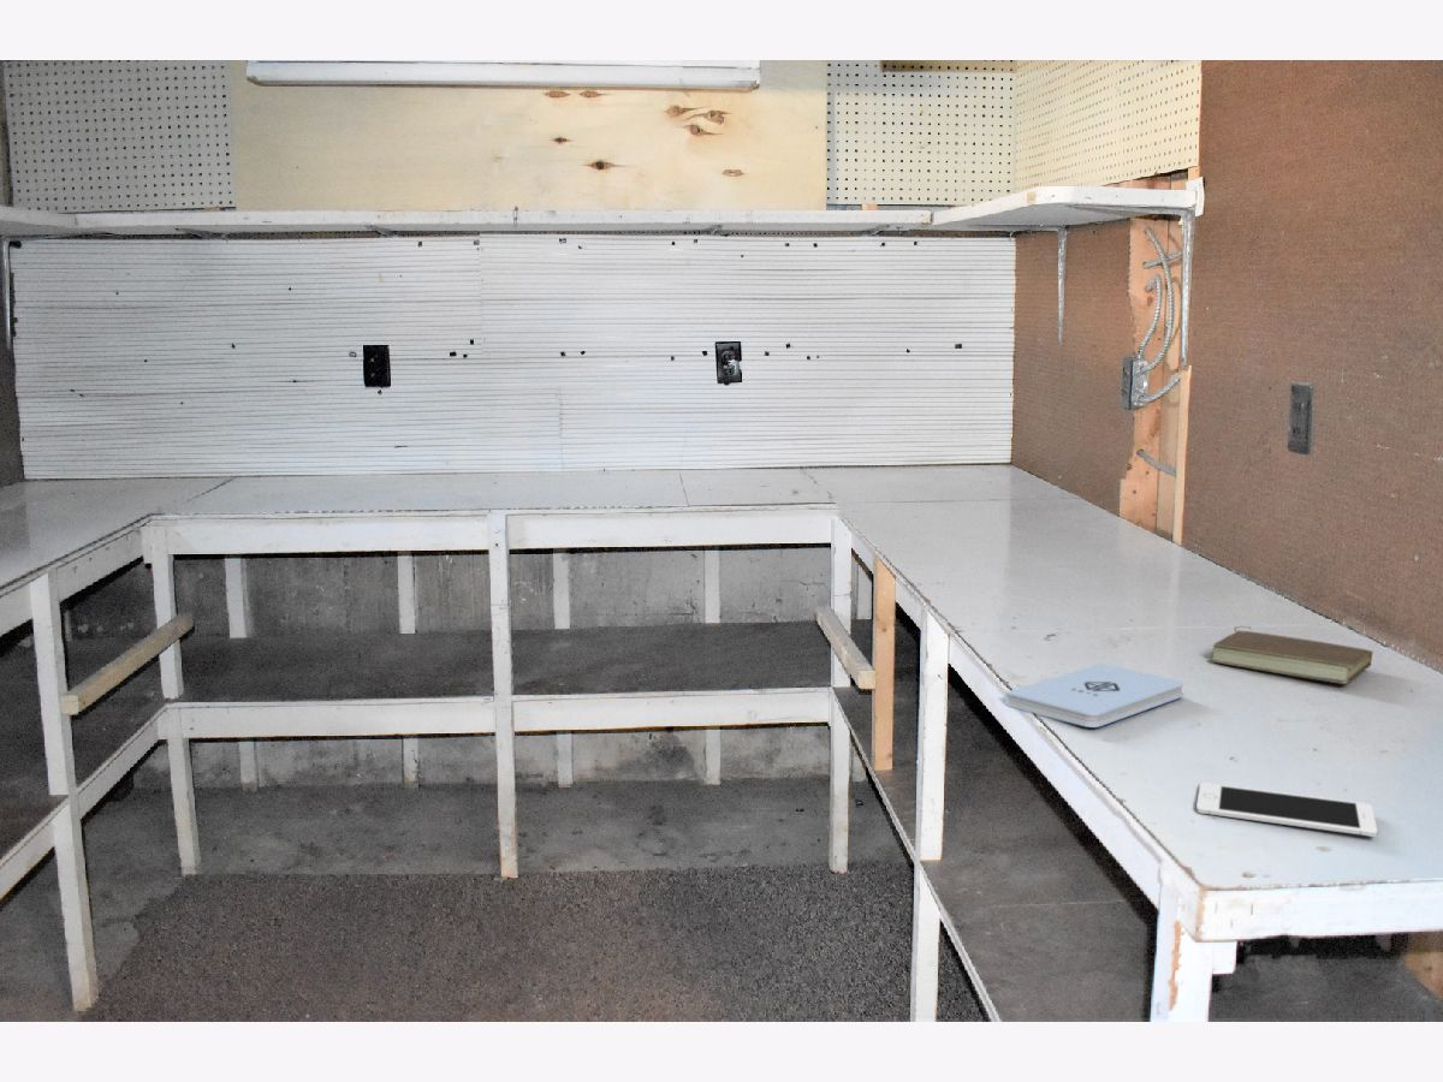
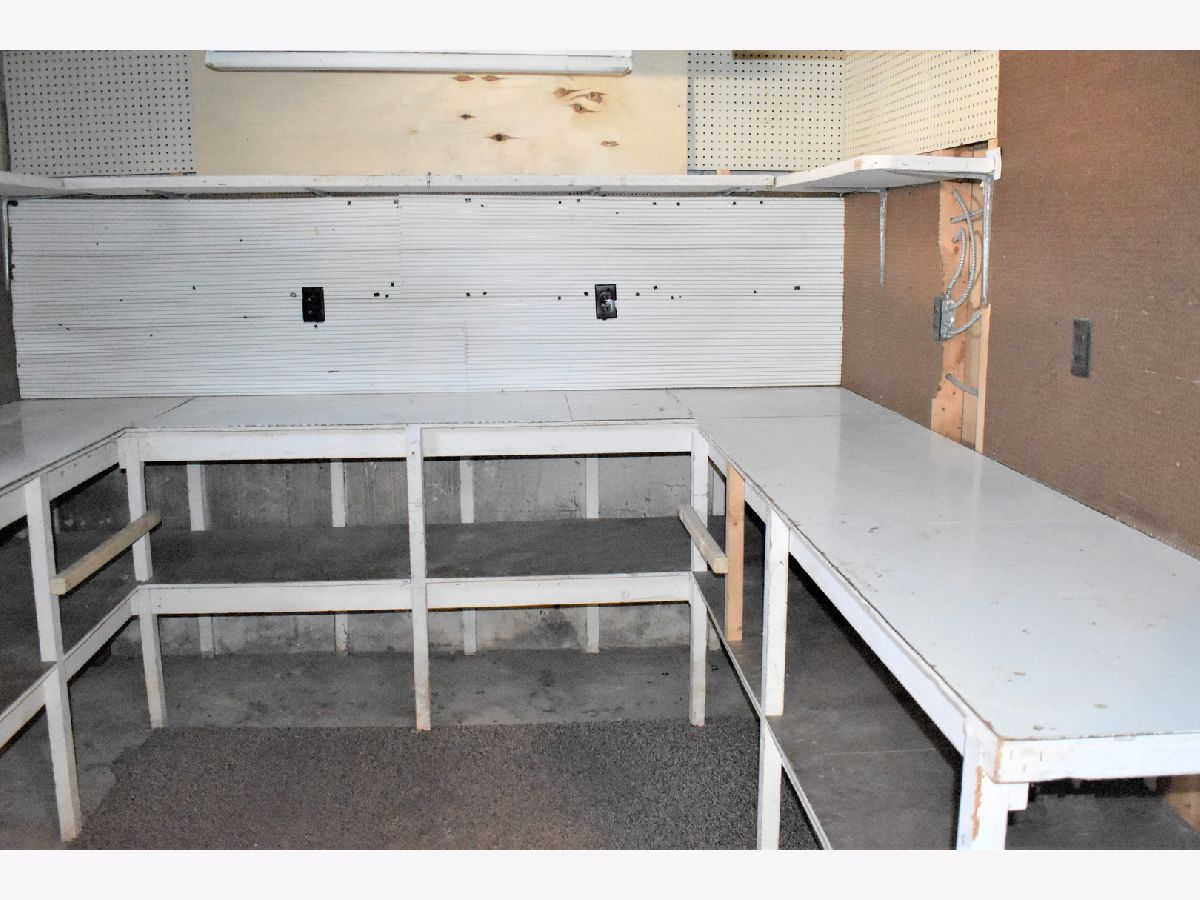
- book (1293, 652)
- cell phone (1283, 808)
- notepad (1097, 692)
